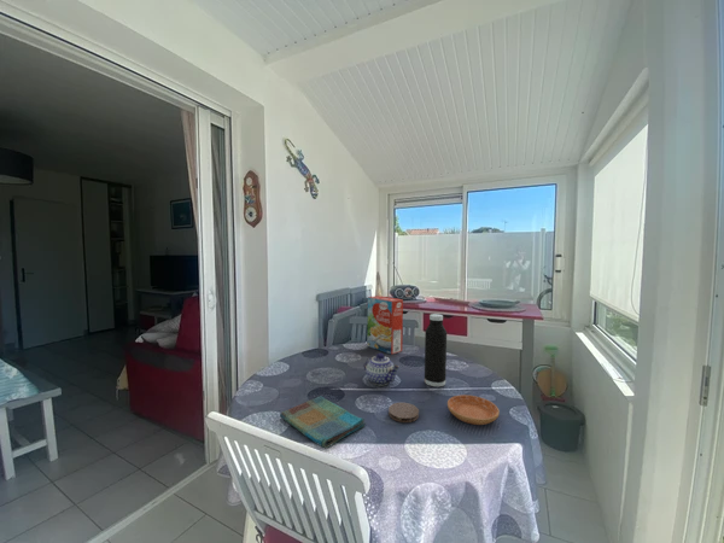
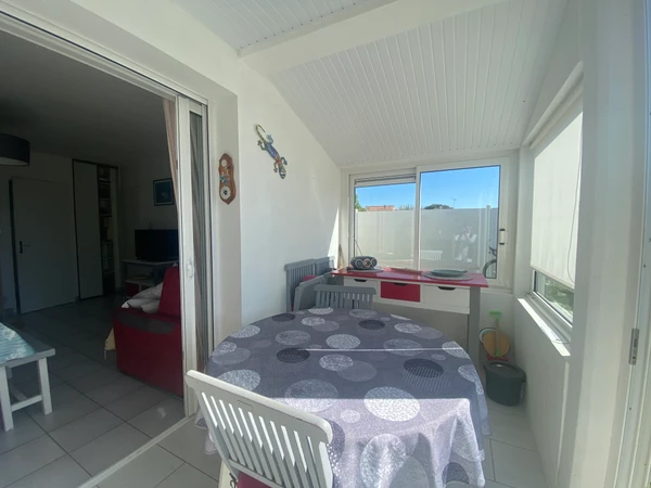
- teapot (380, 367)
- coaster (403, 411)
- water bottle (436, 349)
- cereal box (384, 323)
- dish towel (321, 418)
- saucer (472, 409)
